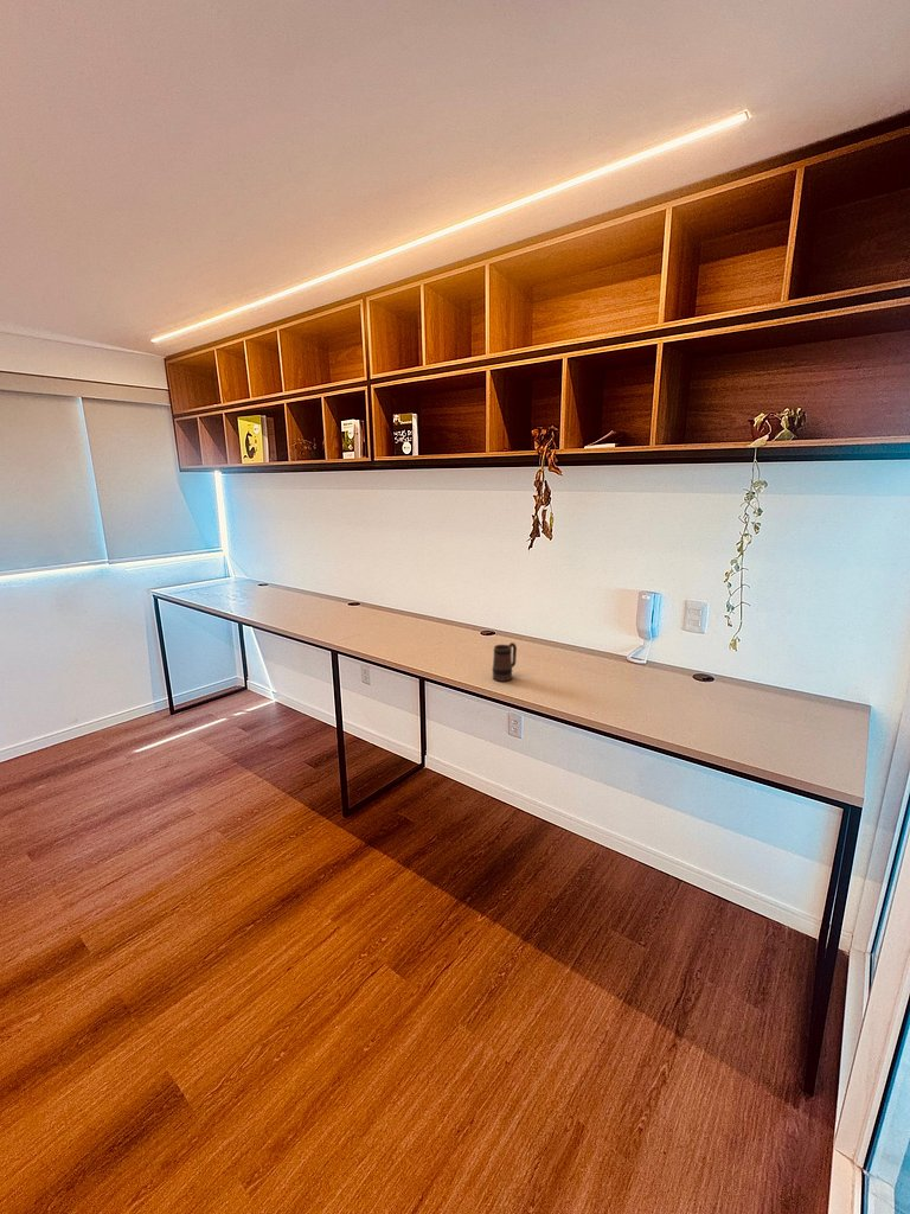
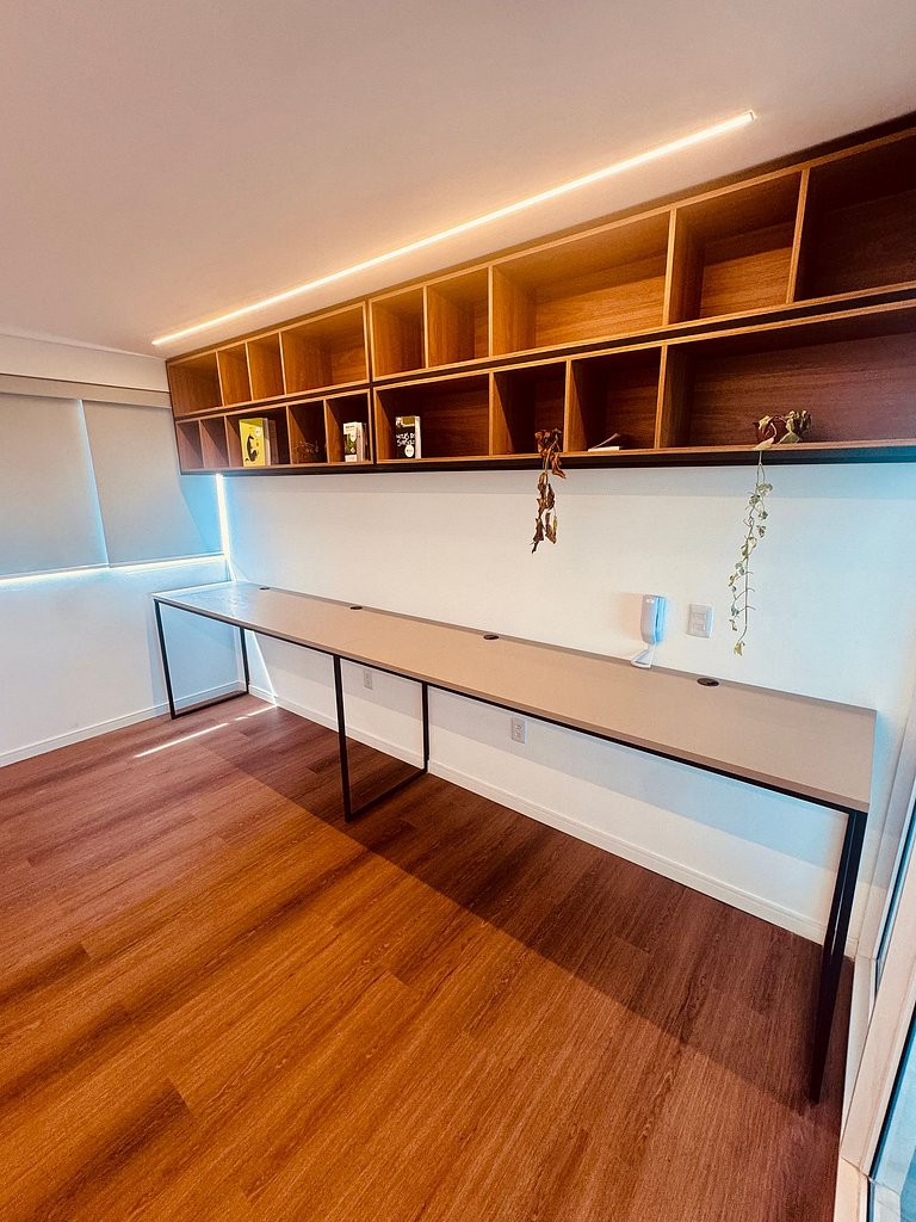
- mug (505, 660)
